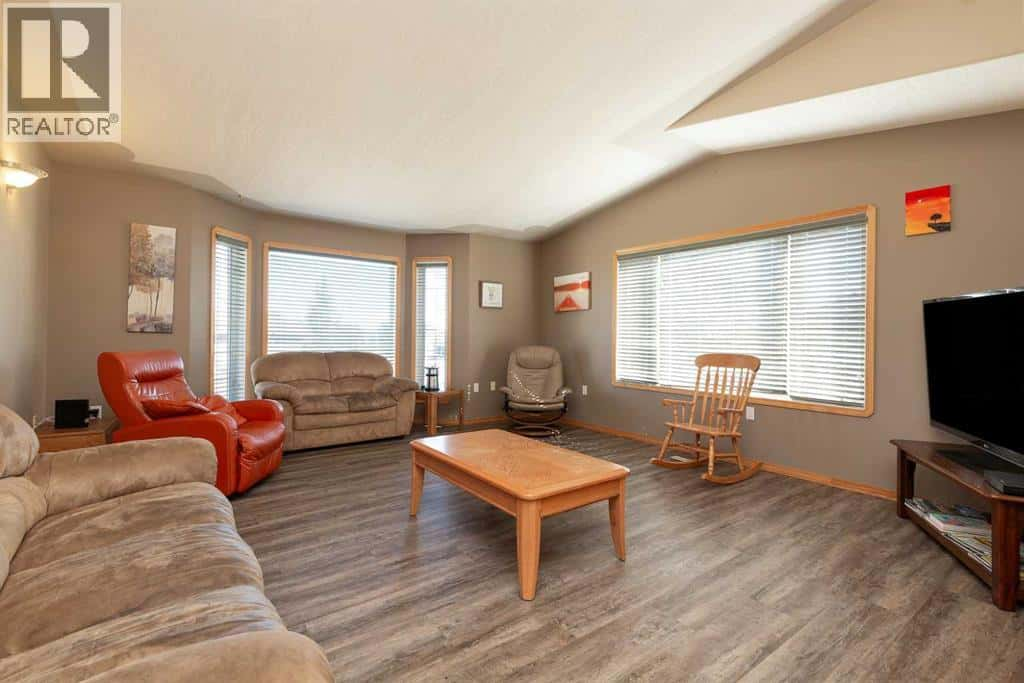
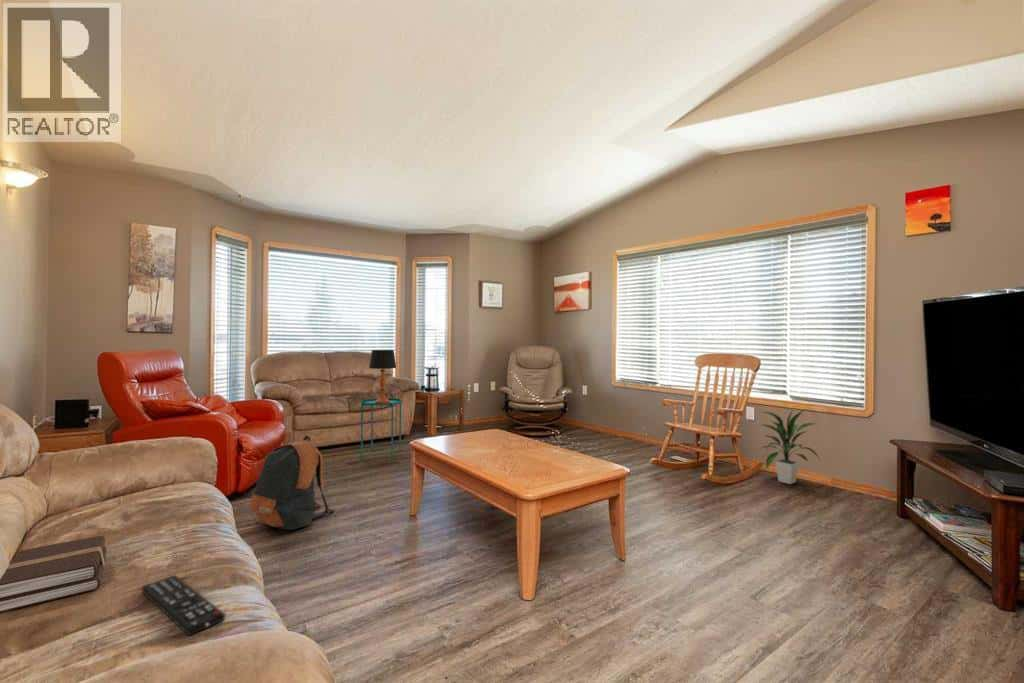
+ remote control (181, 601)
+ table lamp (382, 376)
+ side table (372, 426)
+ indoor plant (784, 443)
+ backpack (293, 478)
+ book (56, 569)
